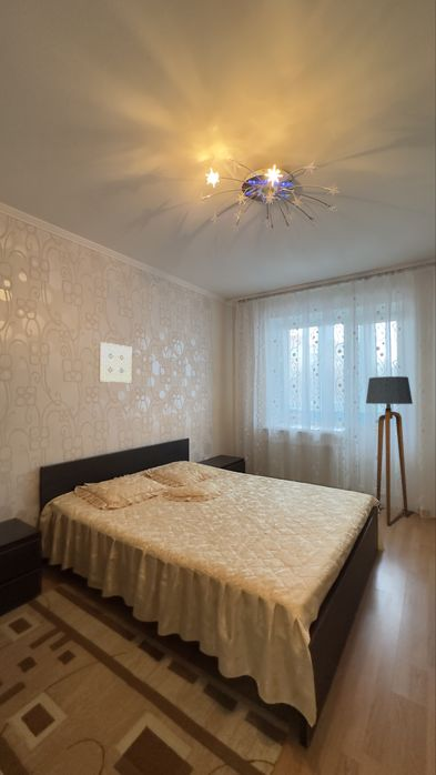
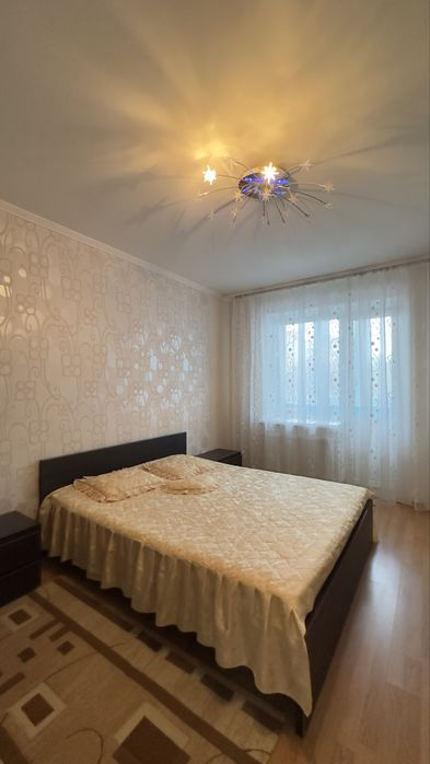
- wall art (115, 363)
- floor lamp (388, 447)
